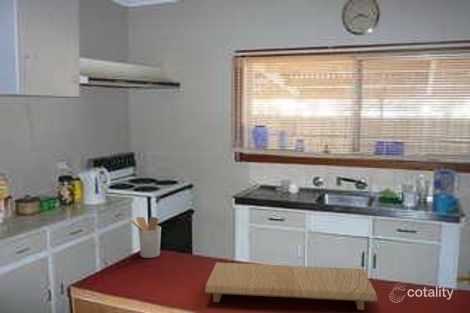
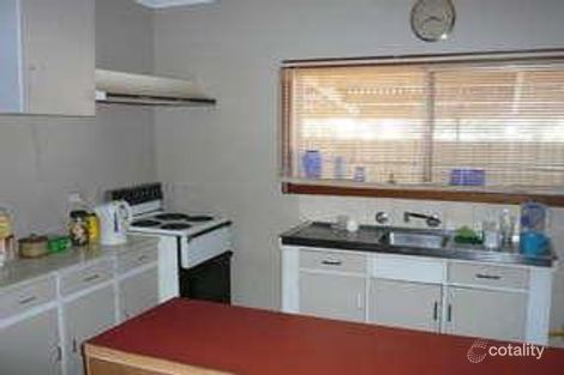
- cutting board (288, 285)
- utensil holder (144, 235)
